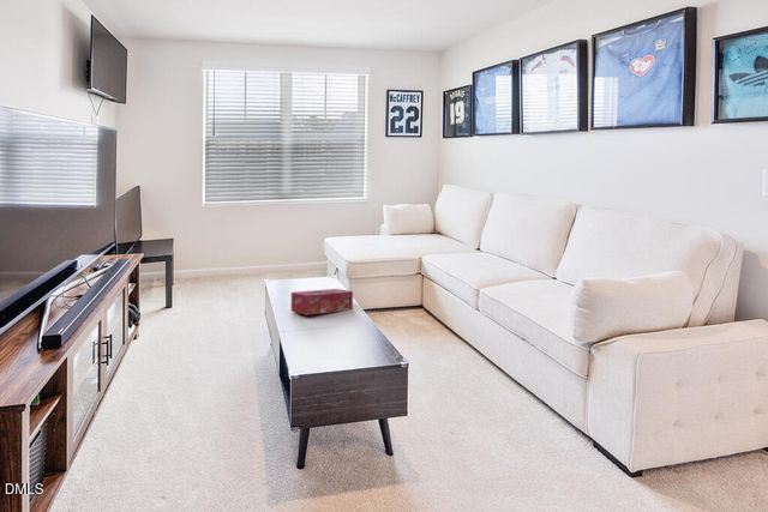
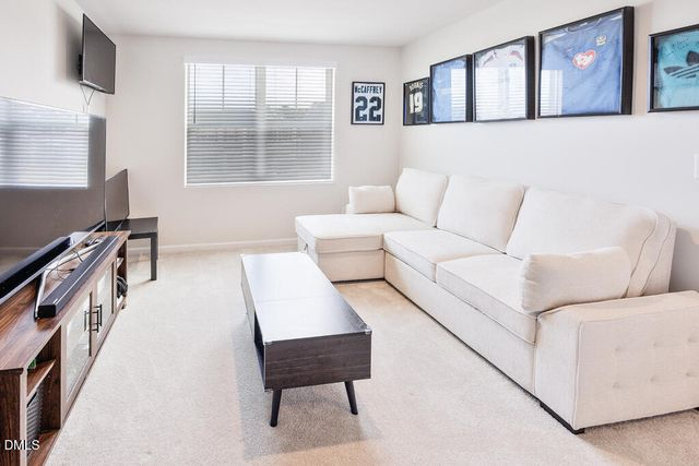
- tissue box (322, 301)
